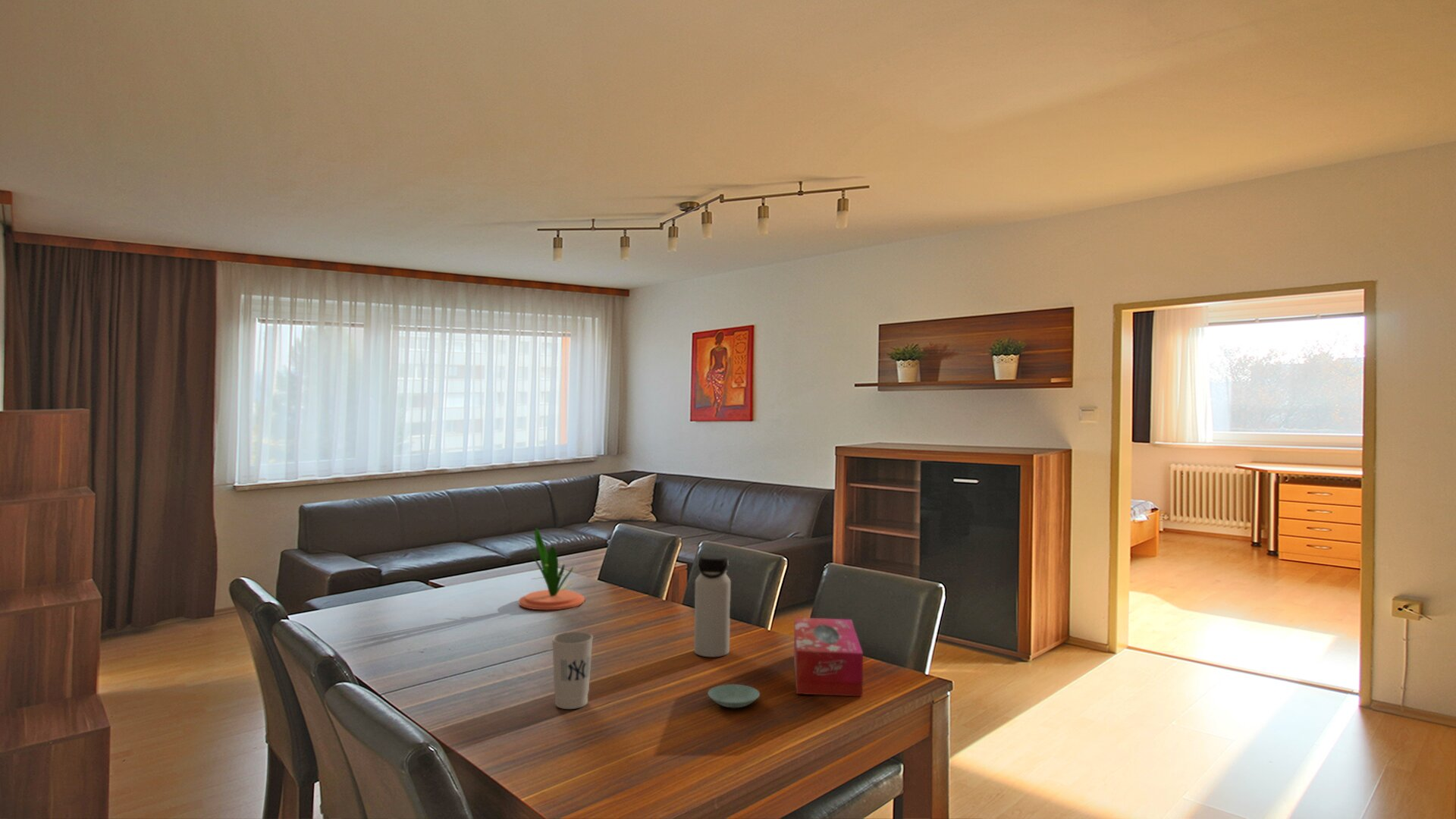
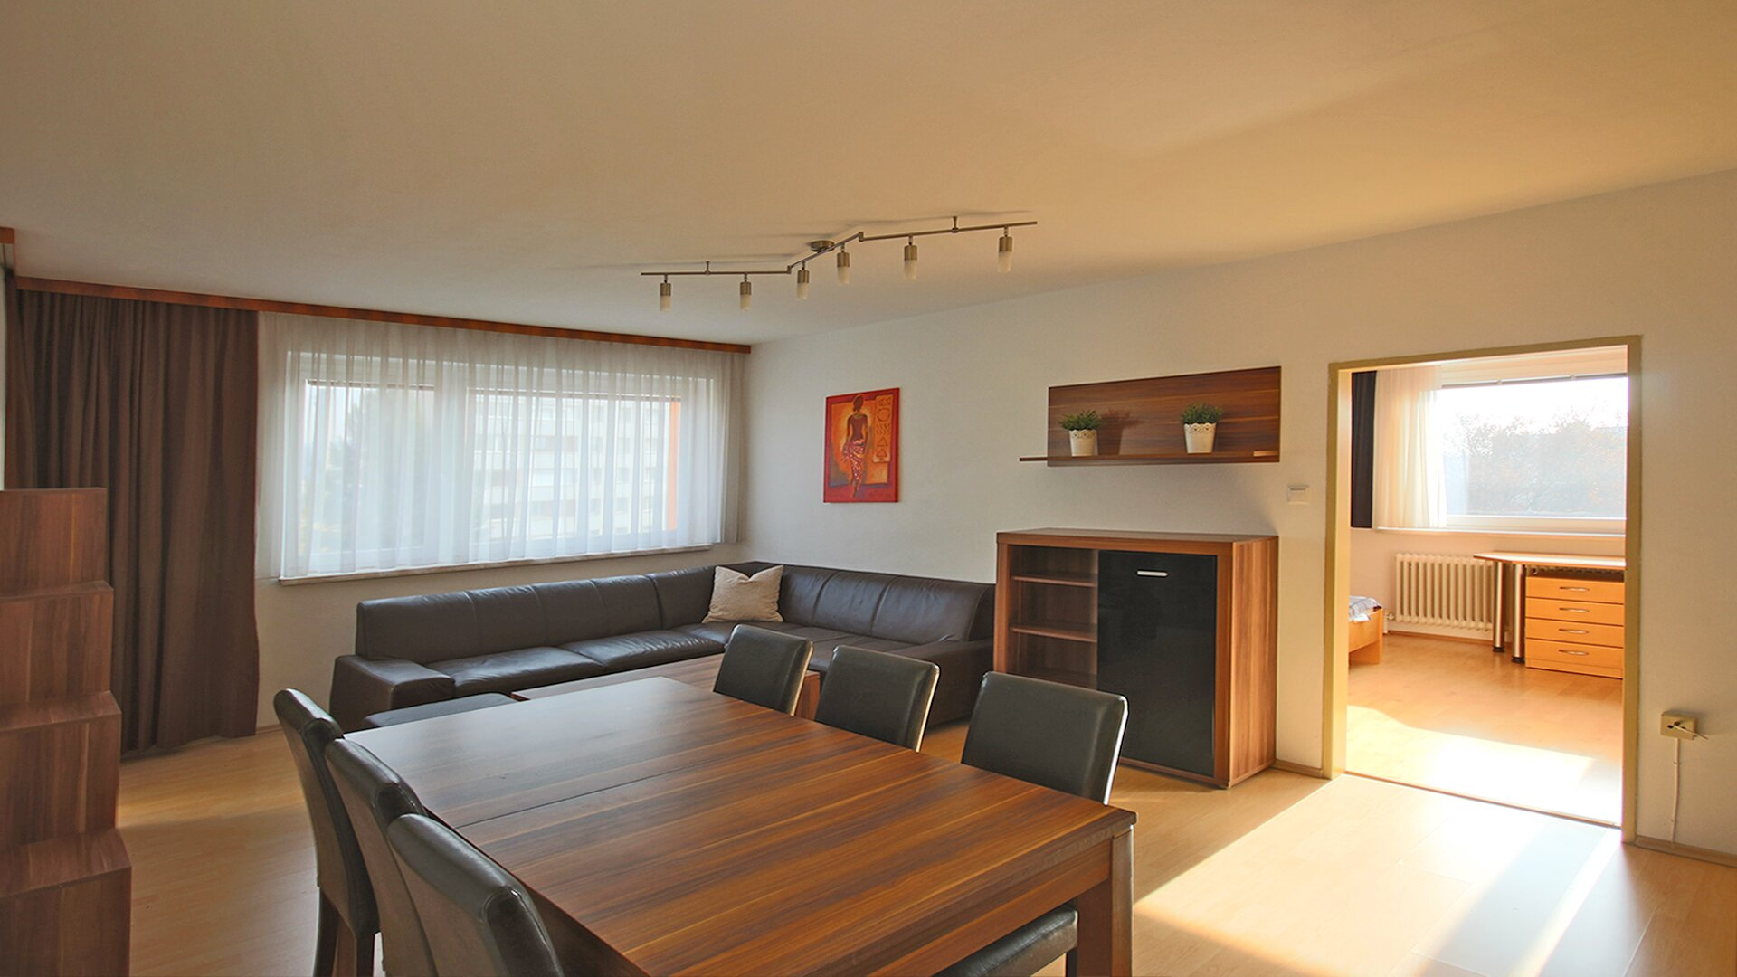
- water bottle (712, 604)
- tissue box (825, 654)
- cup (572, 670)
- plant (553, 566)
- saucer (733, 698)
